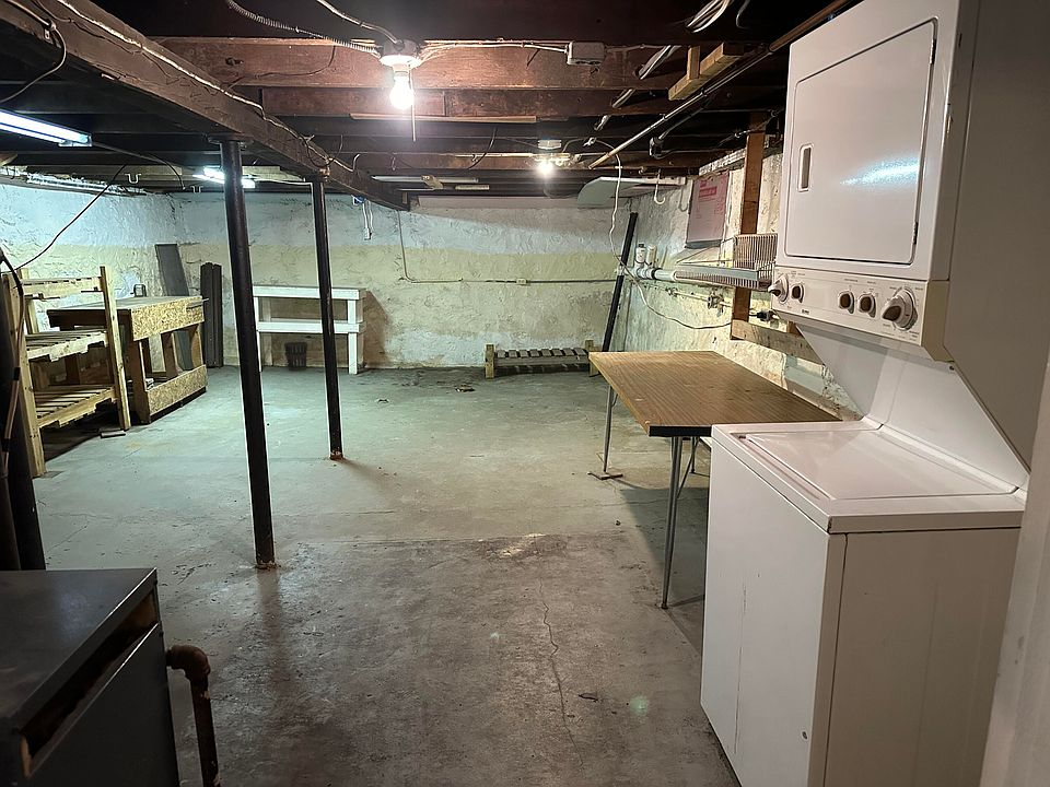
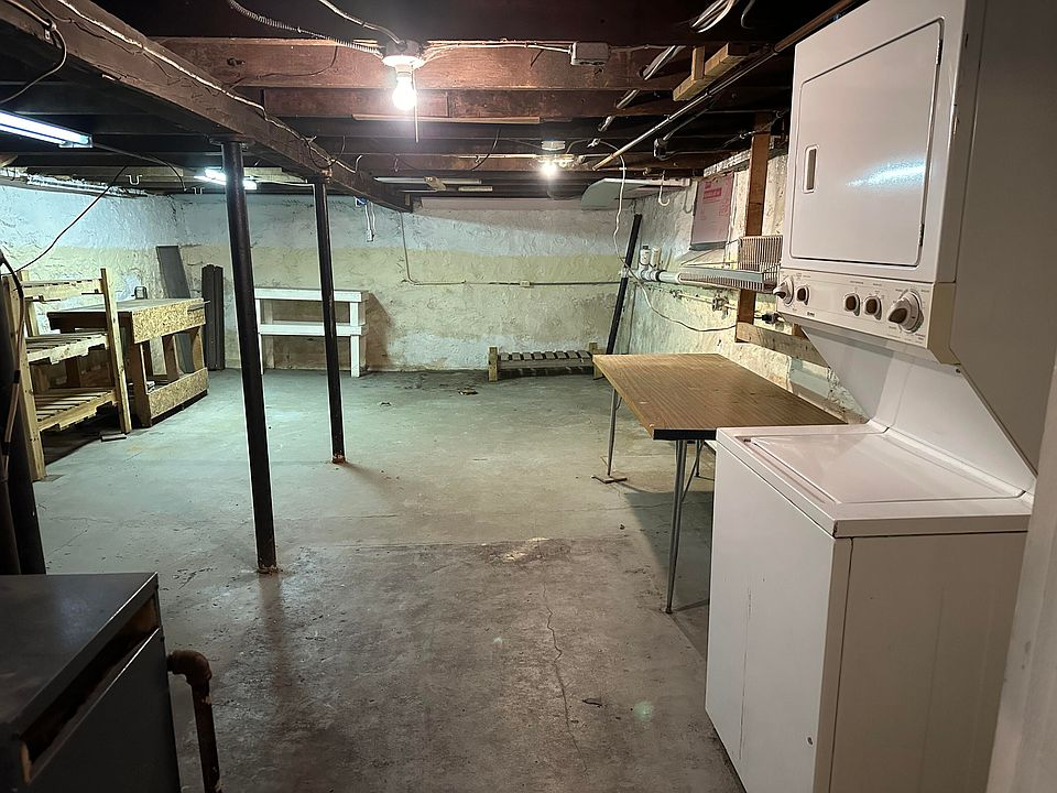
- wastebasket (296, 356)
